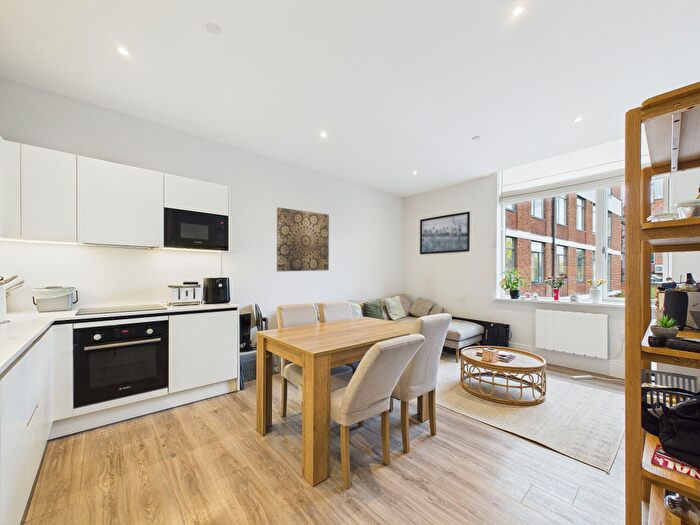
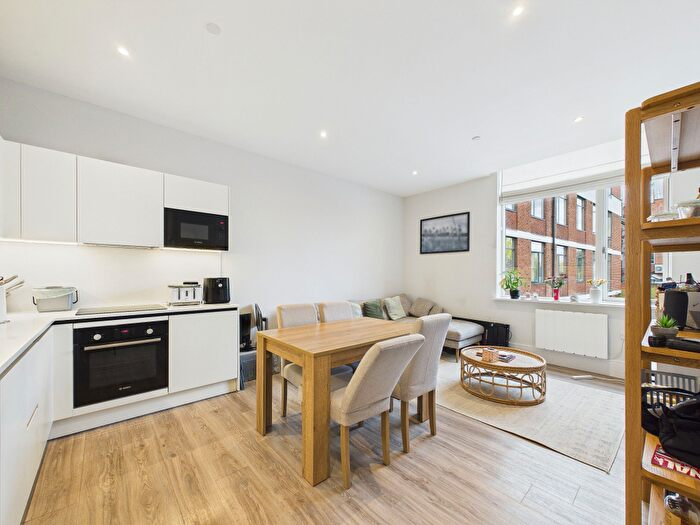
- wall art (304, 241)
